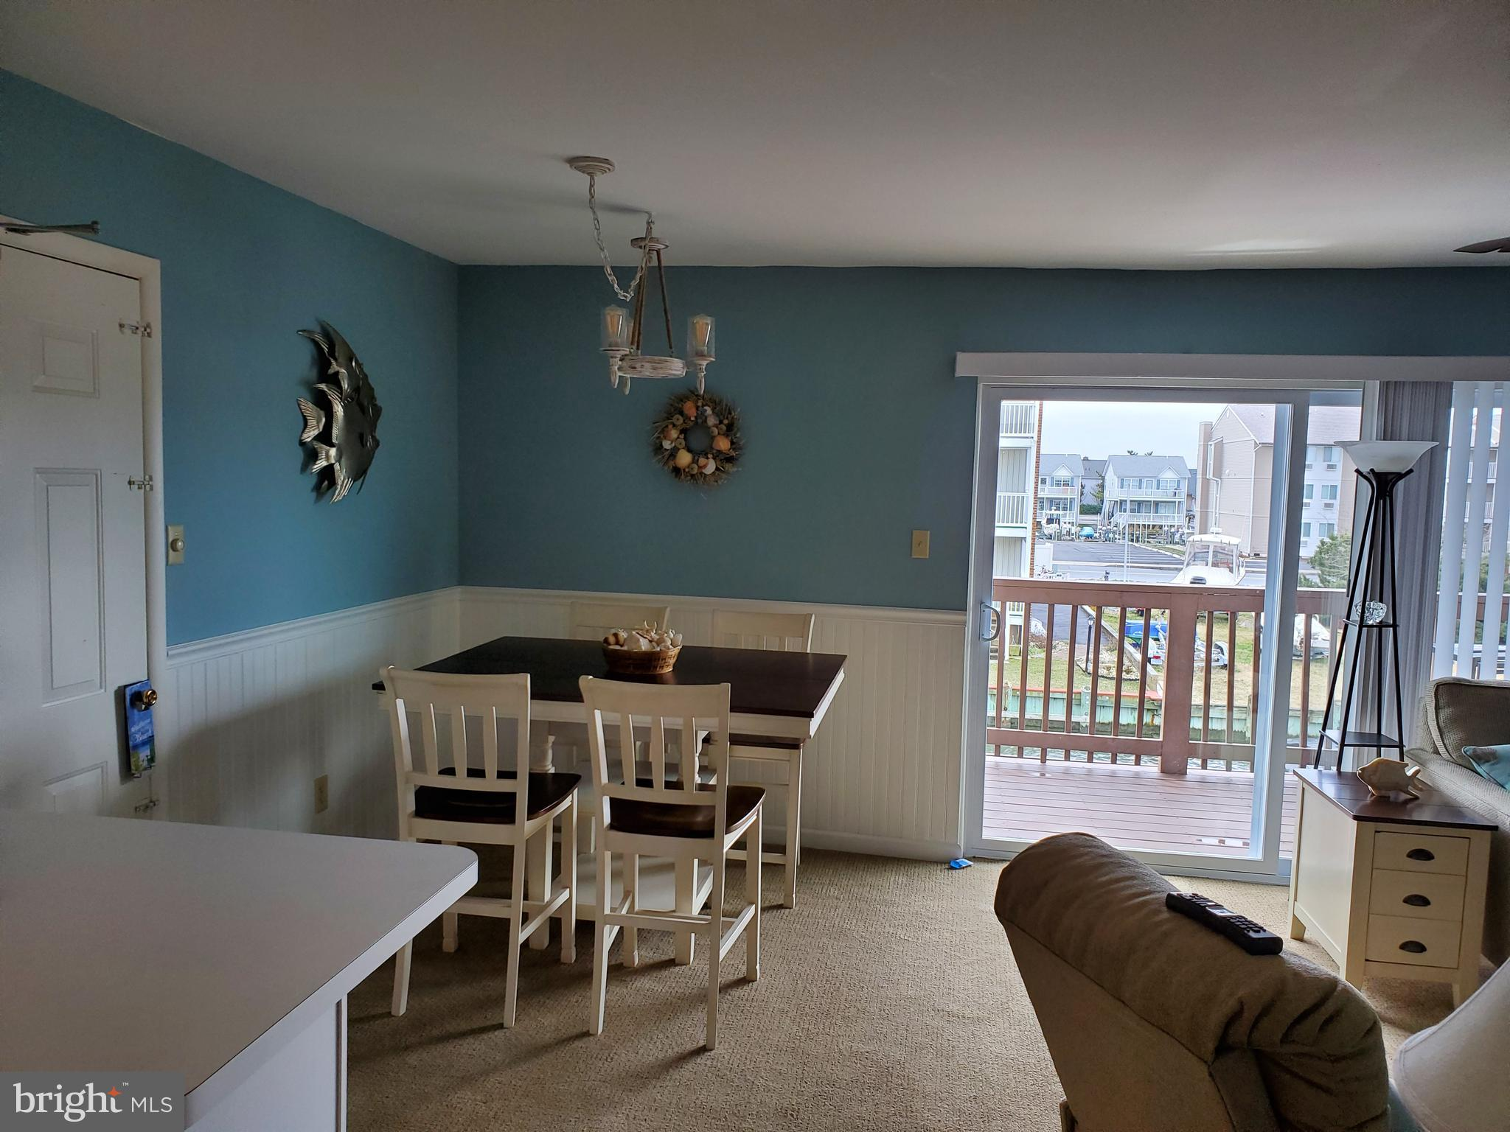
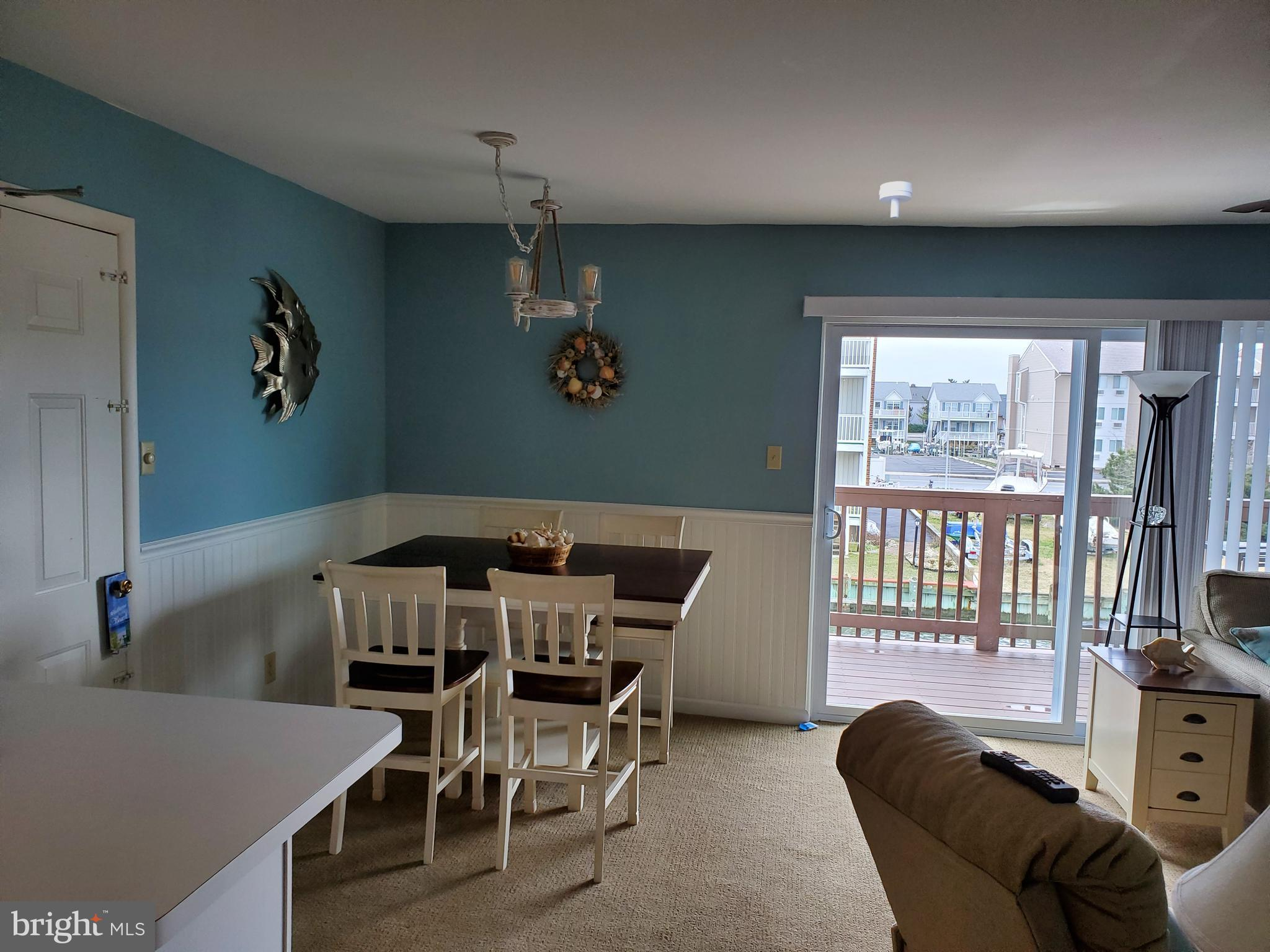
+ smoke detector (895, 201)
